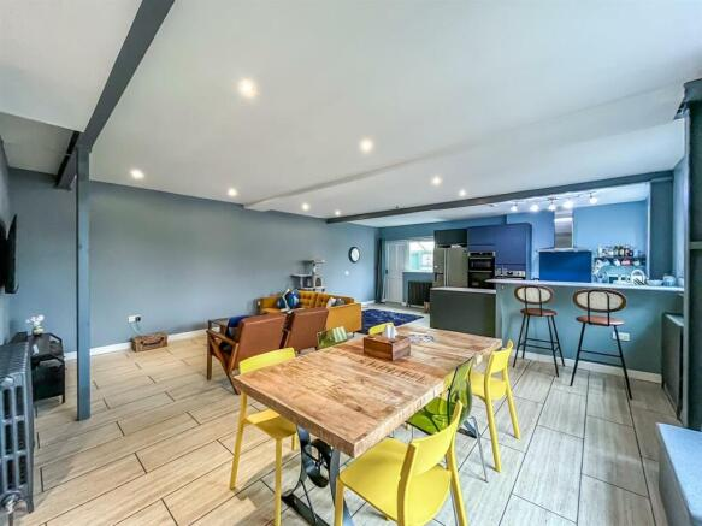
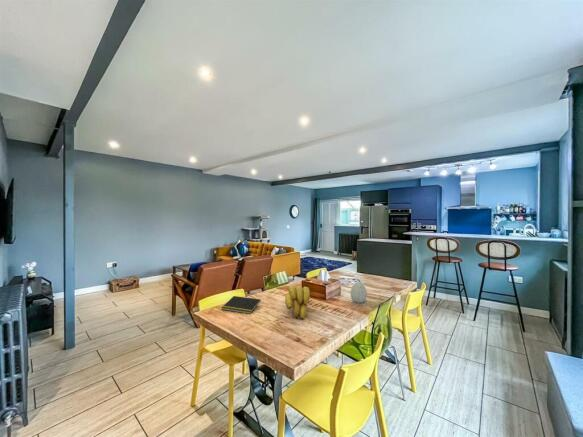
+ notepad (241, 304)
+ decorative egg (358, 291)
+ banana bunch (297, 299)
